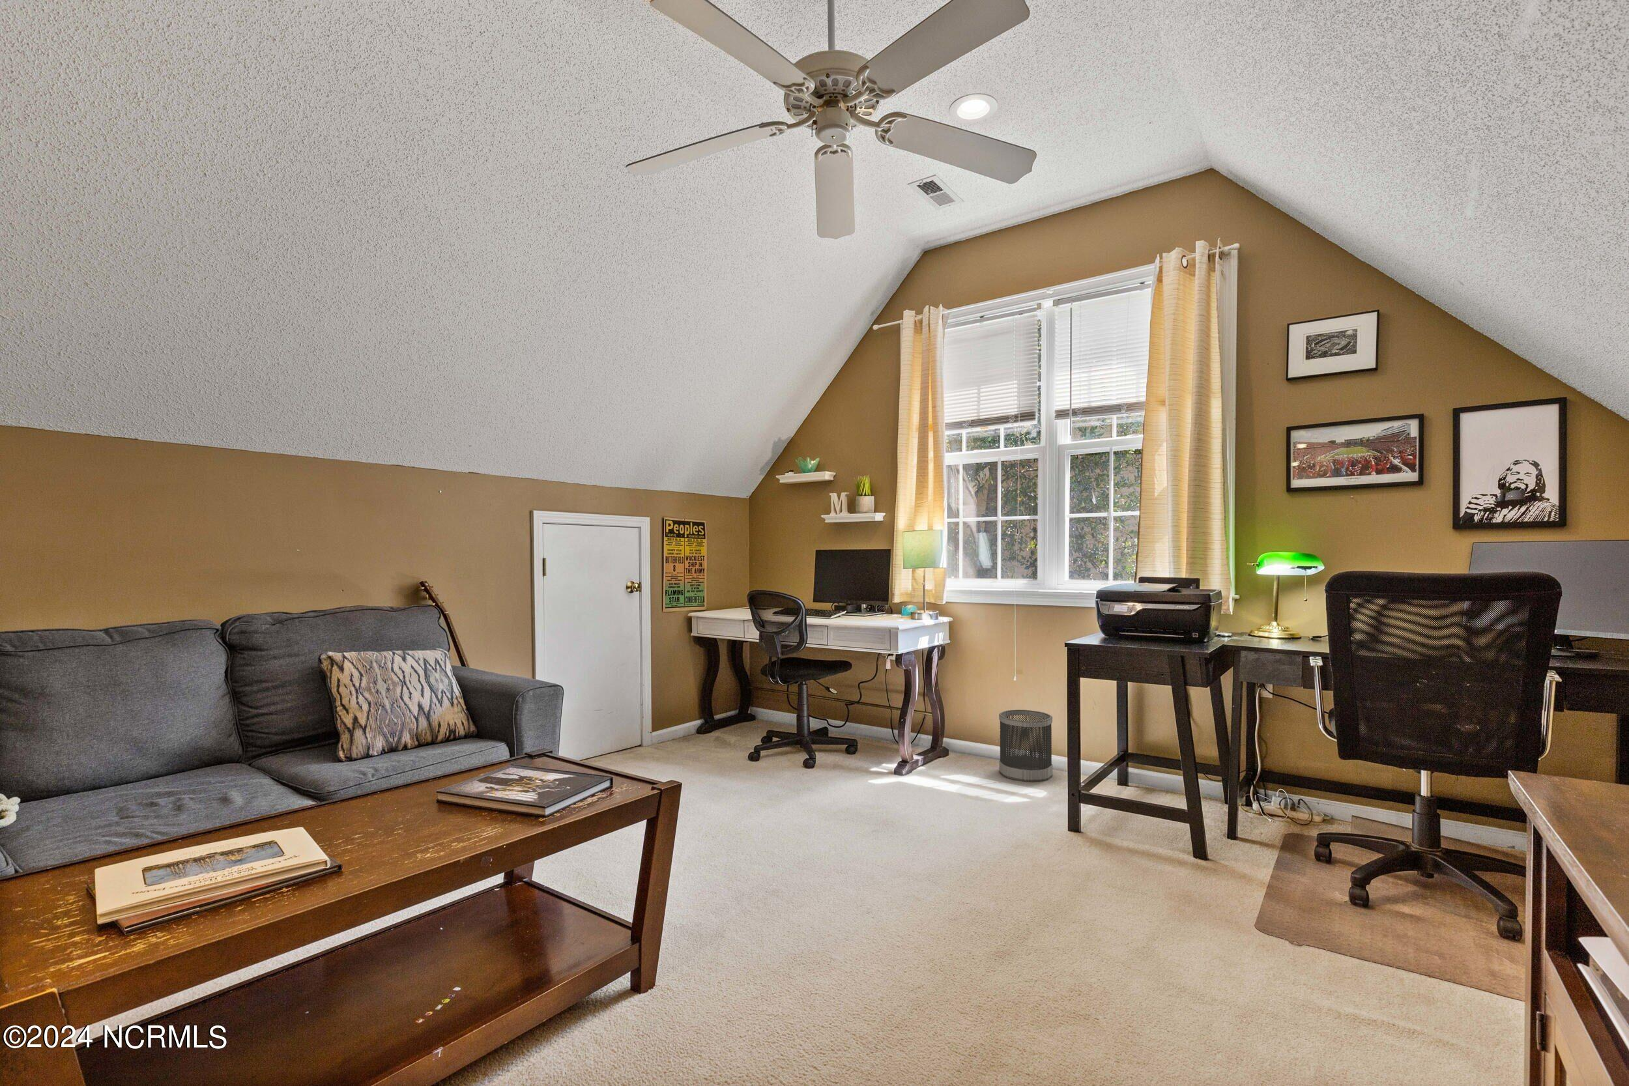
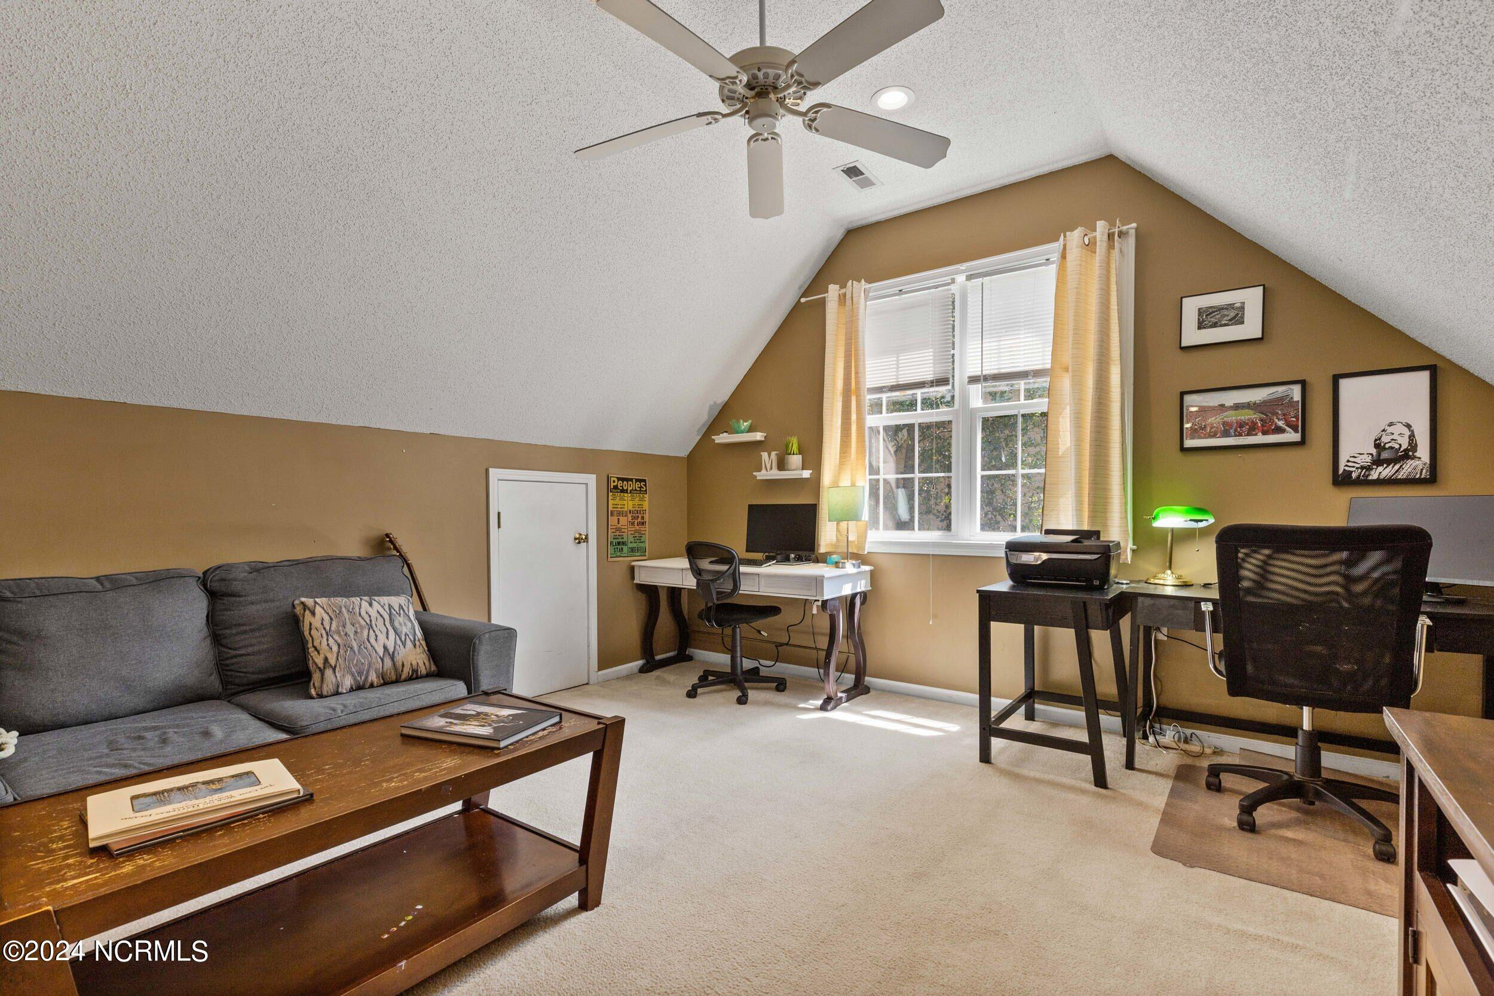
- wastebasket (1025, 744)
